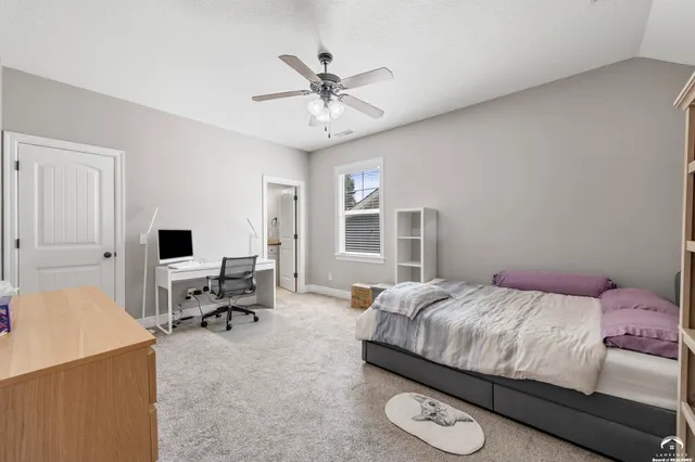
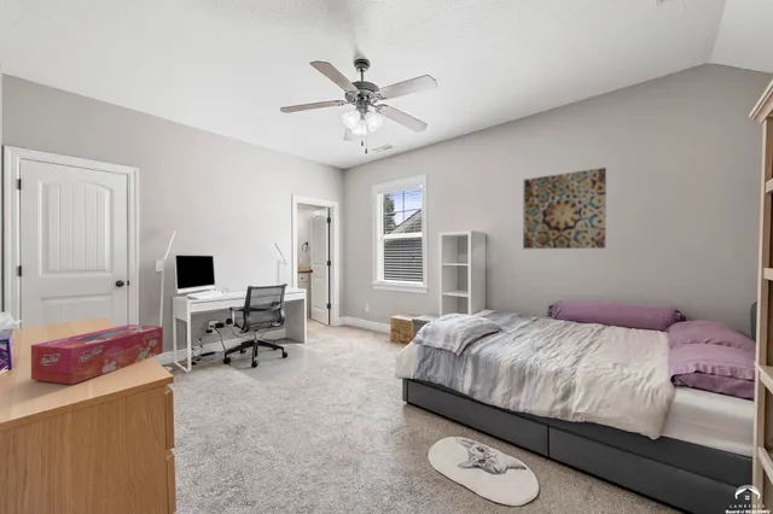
+ tissue box (104, 350)
+ wall art (562, 211)
